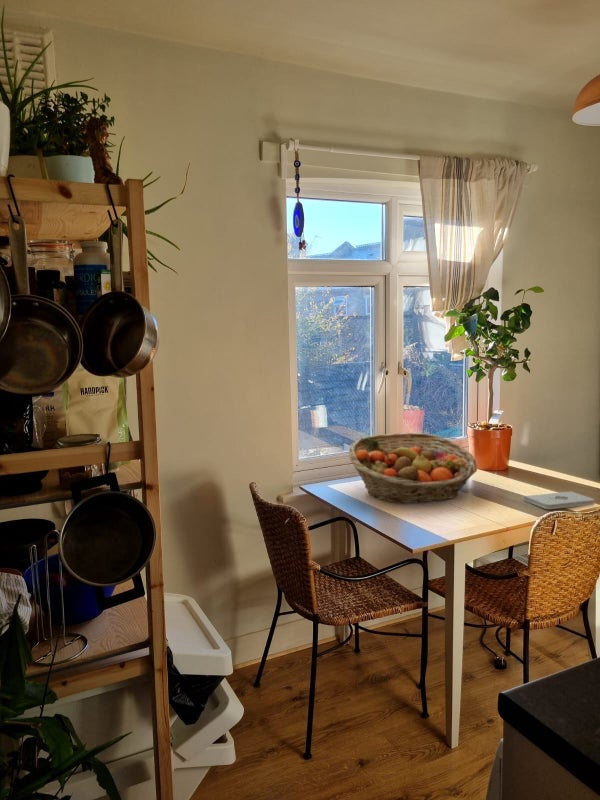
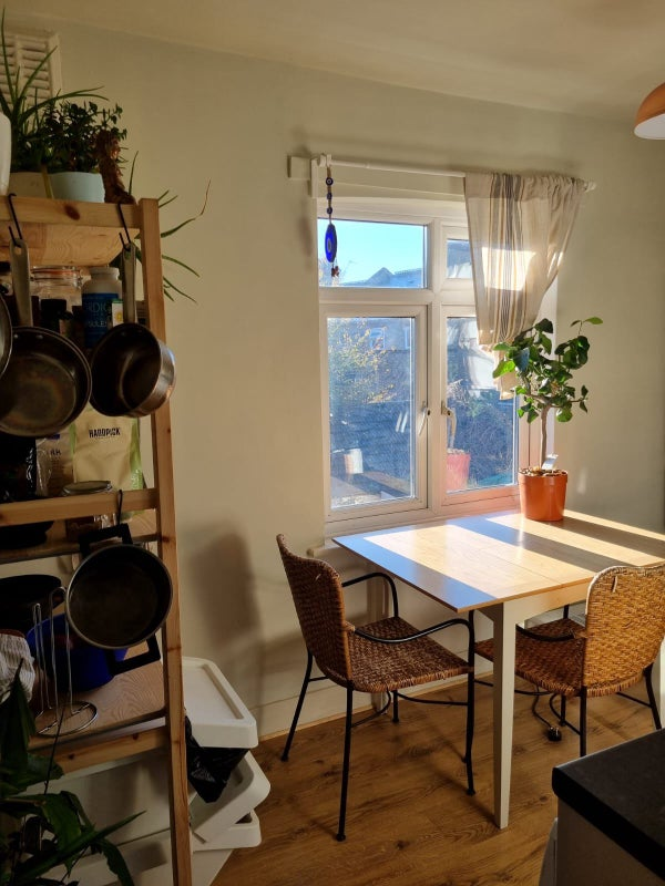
- fruit basket (411, 466)
- notepad (559, 500)
